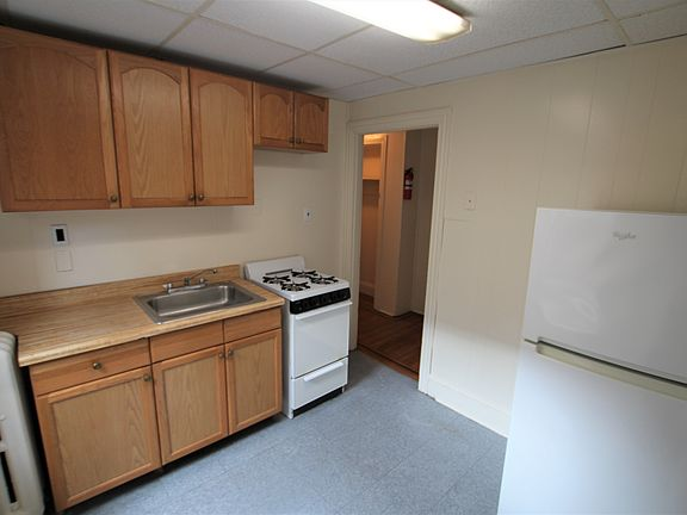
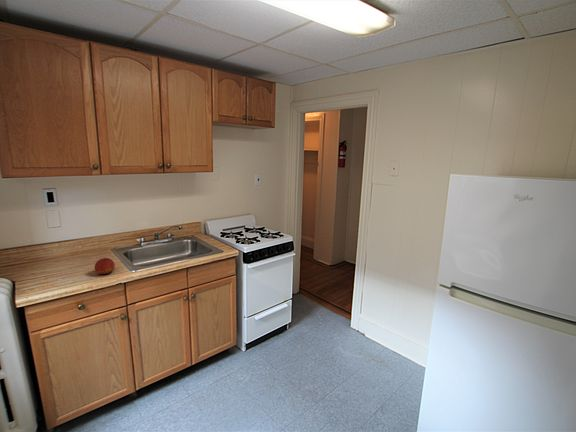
+ fruit (104, 265)
